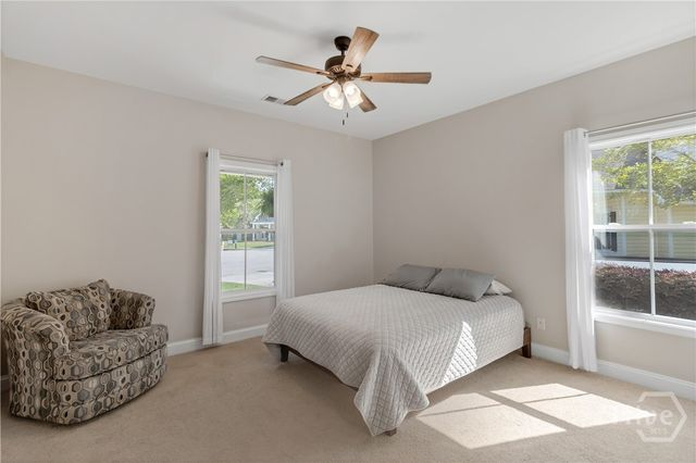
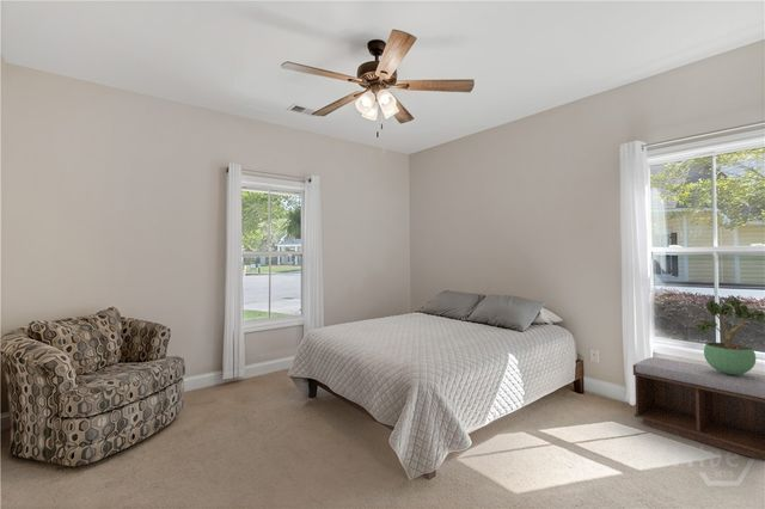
+ bench (704, 401)
+ potted plant (730, 336)
